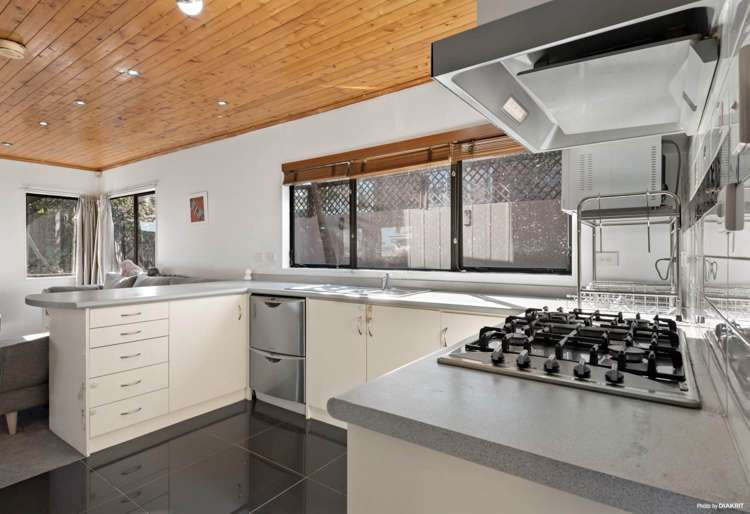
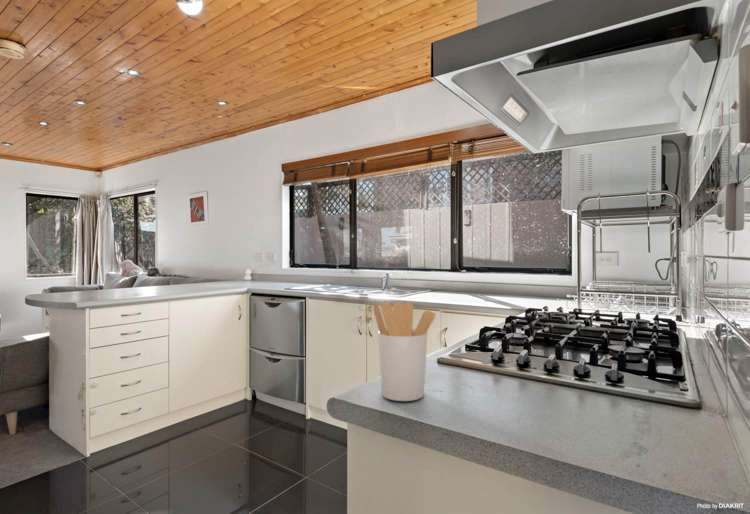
+ utensil holder (400, 345)
